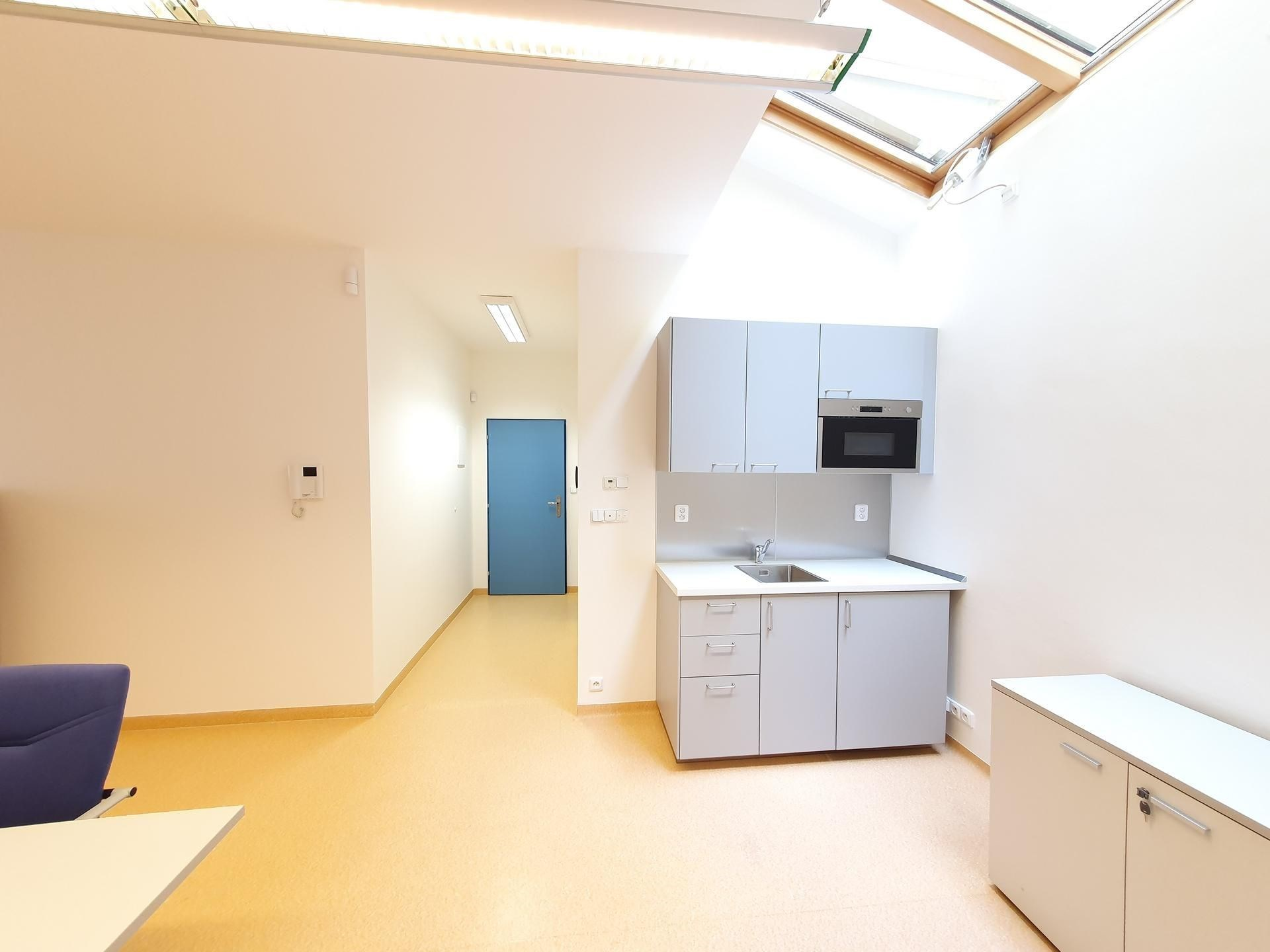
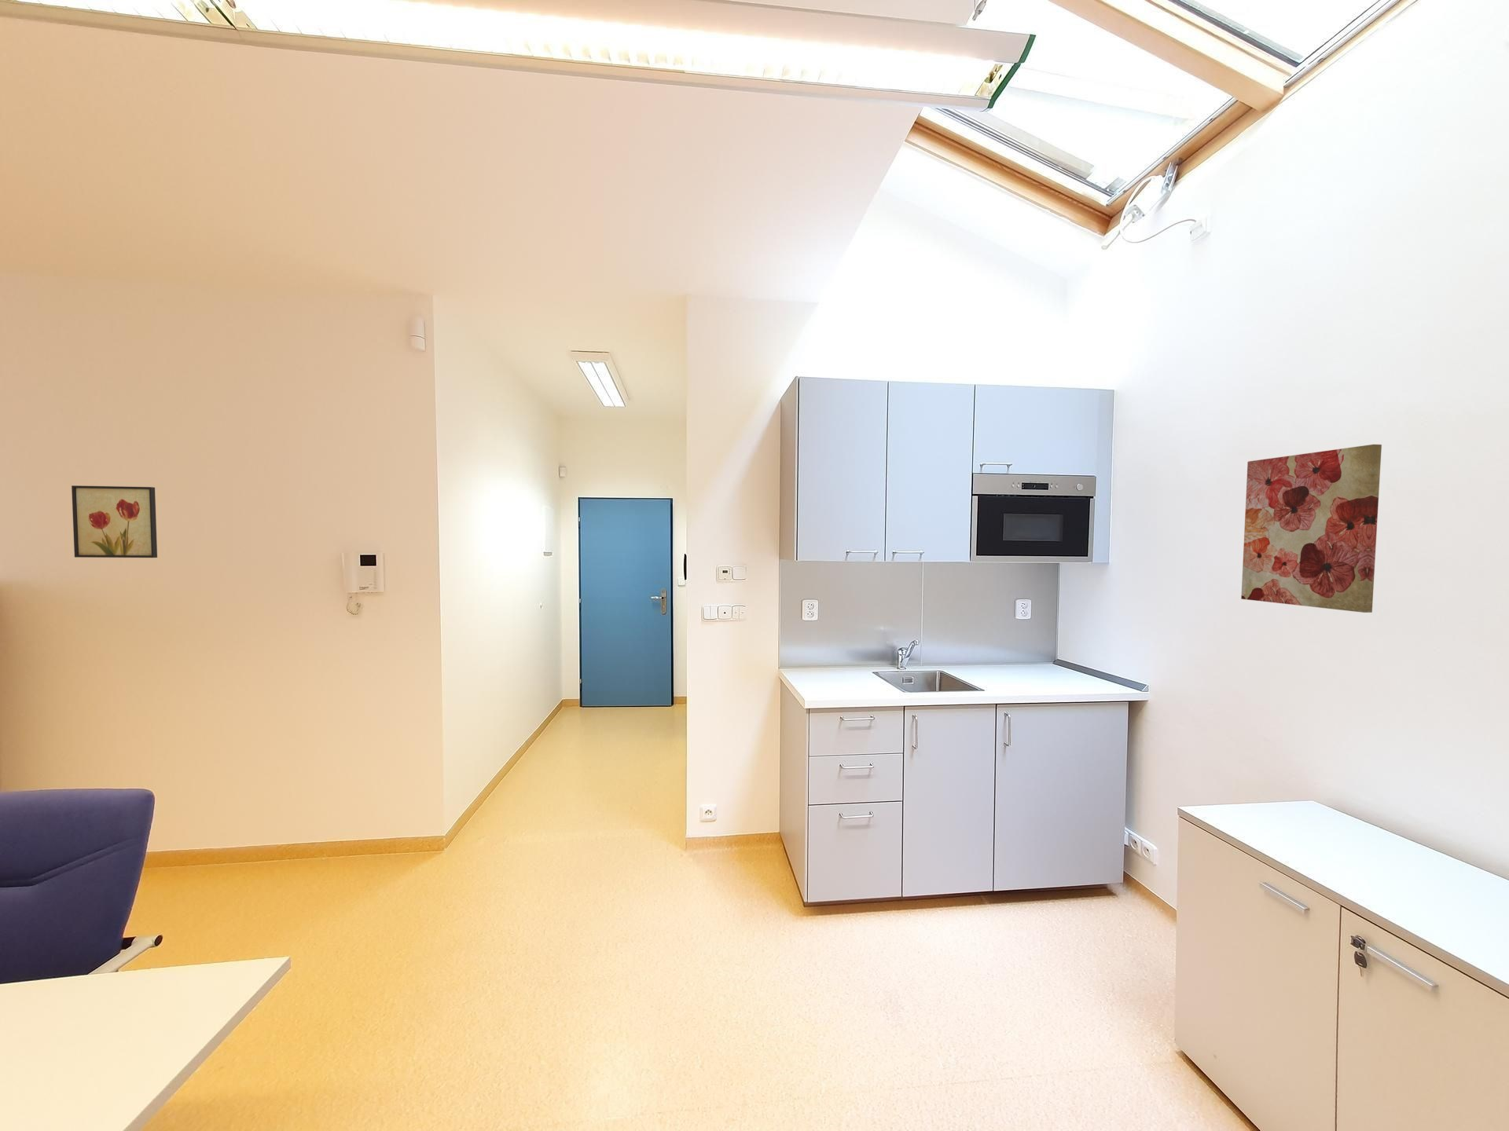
+ wall art (1303, 530)
+ wall art (116, 522)
